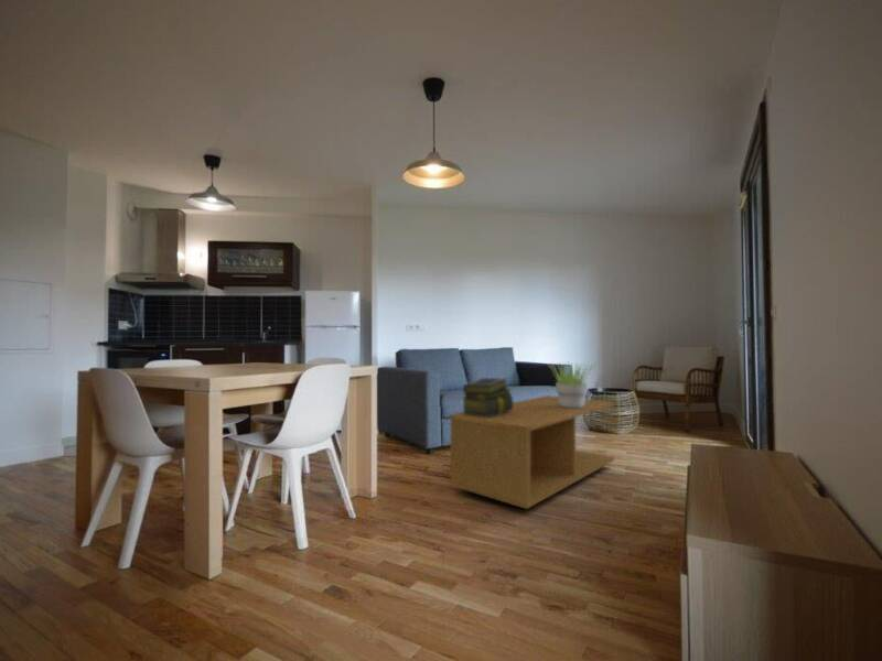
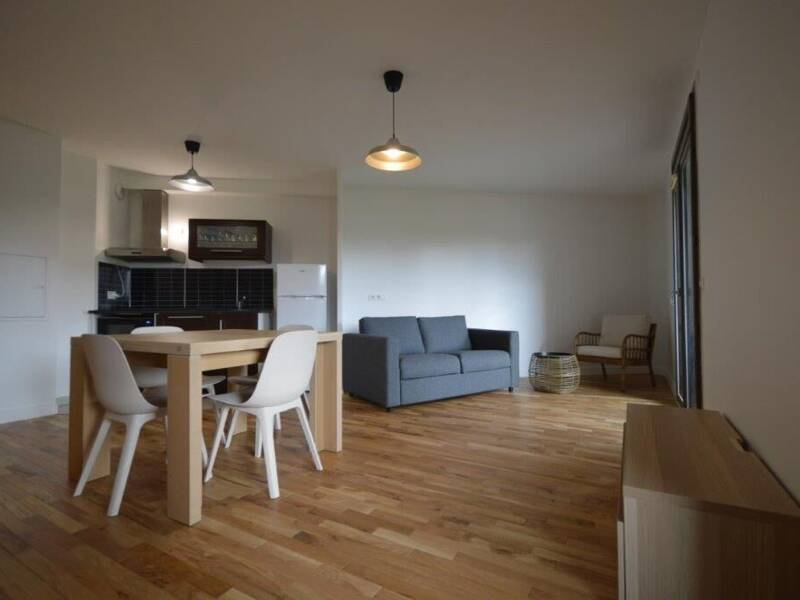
- coffee table (539, 443)
- stack of books (487, 395)
- potted plant (571, 383)
